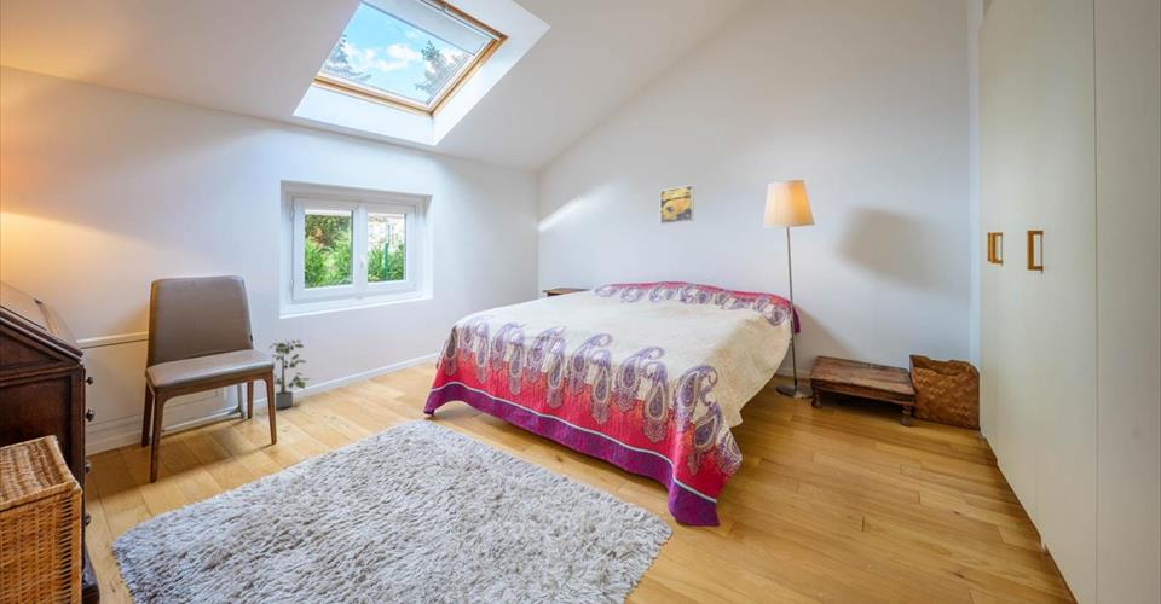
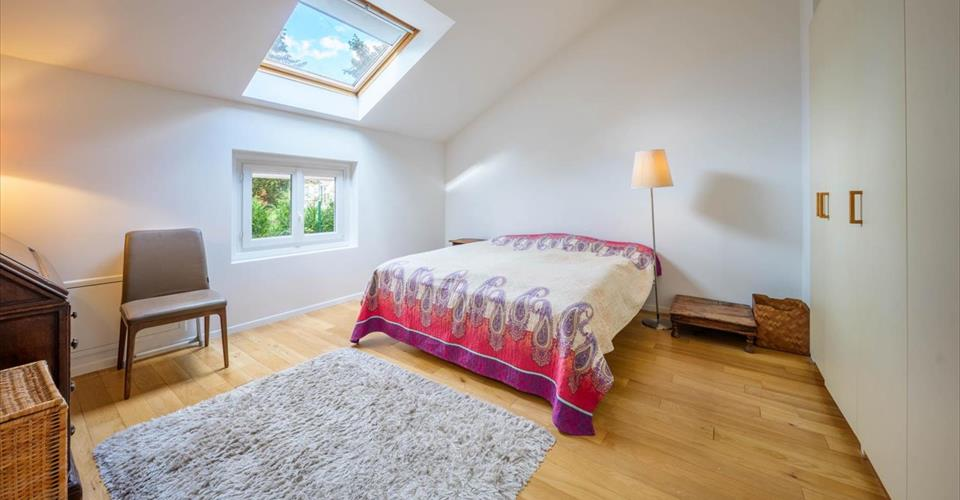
- potted plant (290, 367)
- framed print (676, 205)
